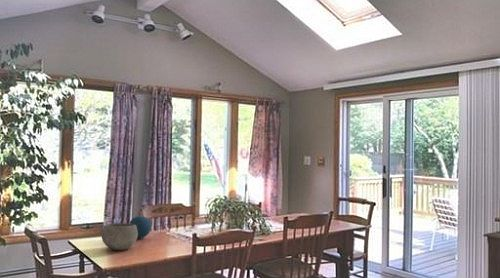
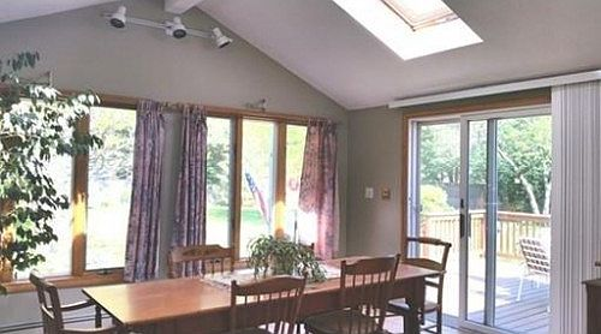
- decorative orb (139, 226)
- bowl (119, 236)
